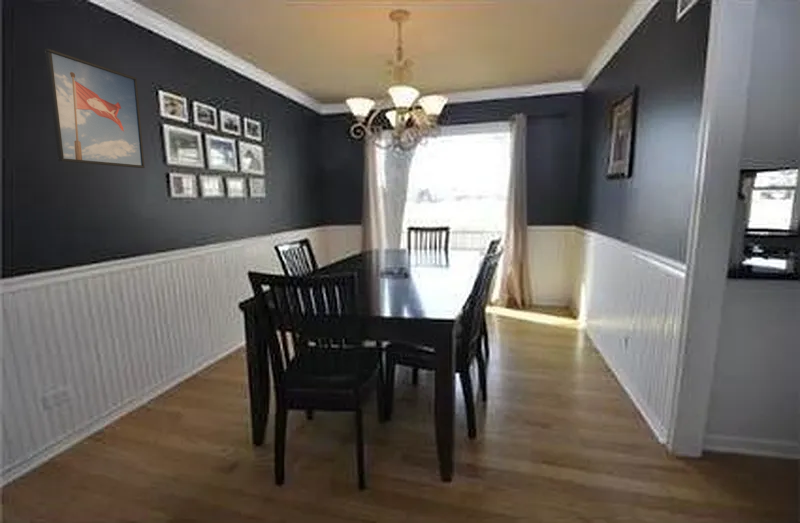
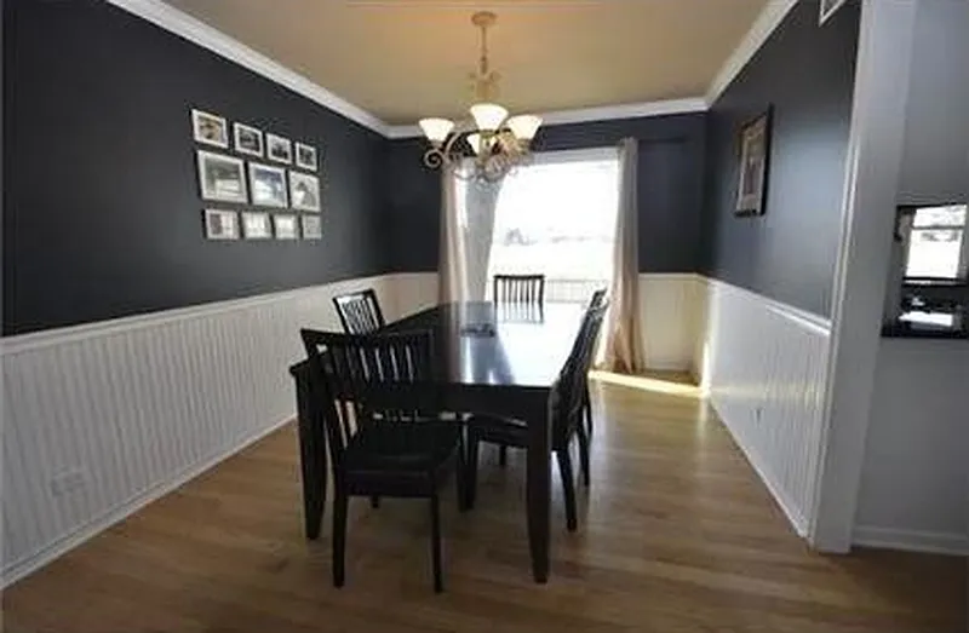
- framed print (100, 115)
